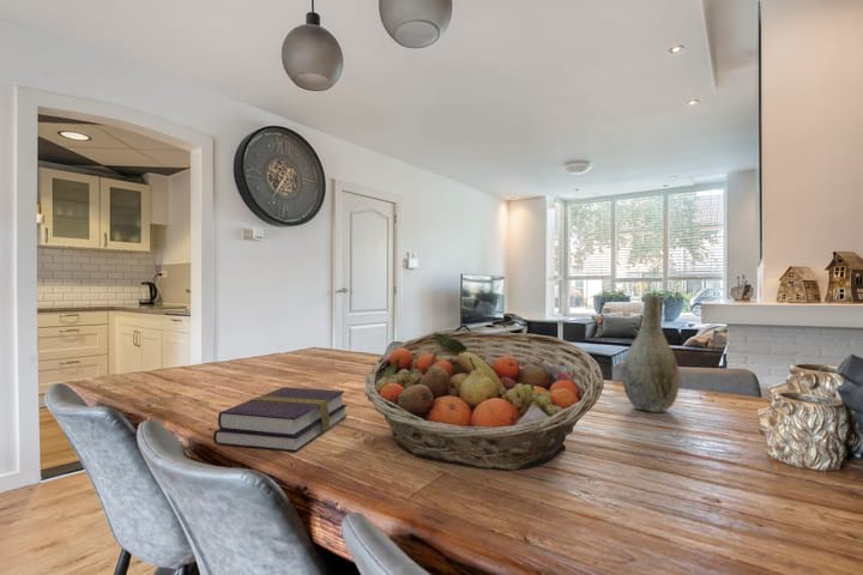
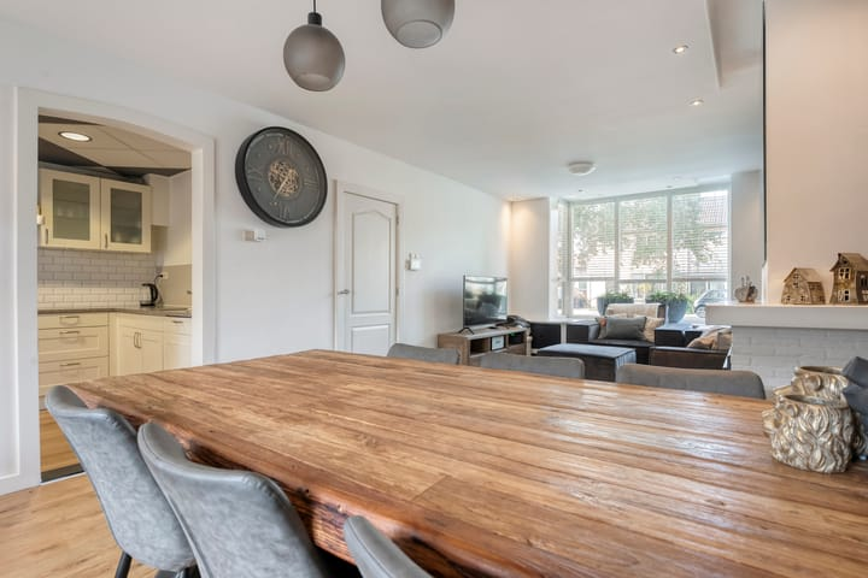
- book (286, 413)
- vase (650, 351)
- fruit basket (477, 388)
